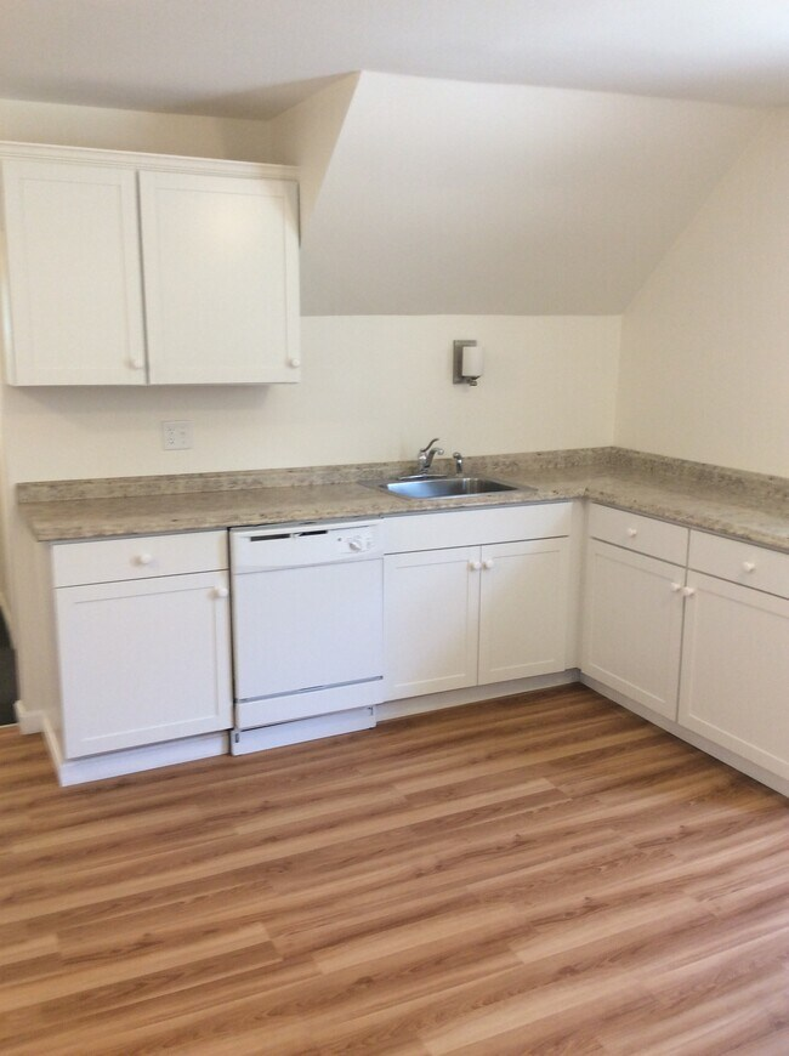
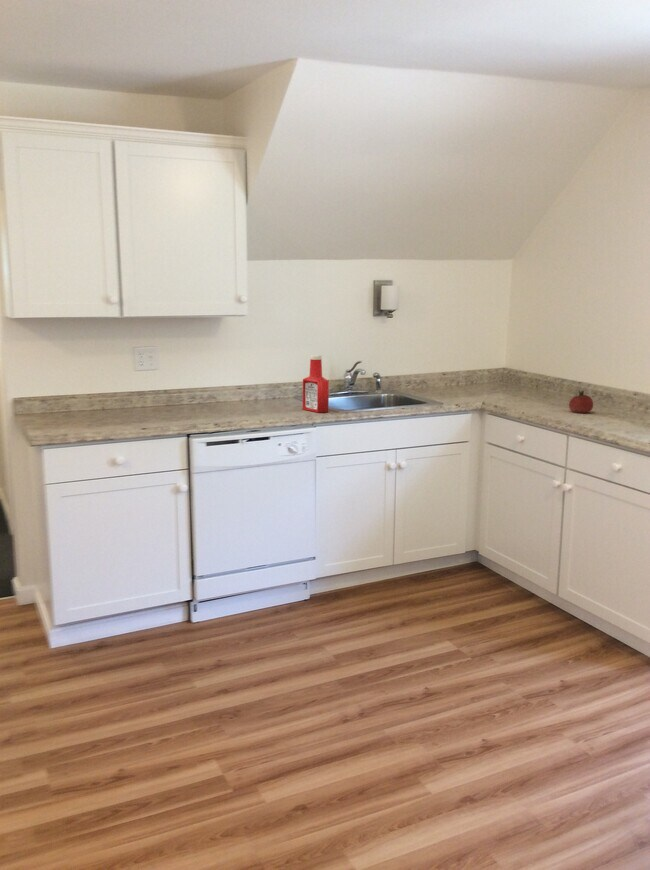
+ fruit (581, 400)
+ soap bottle (315, 383)
